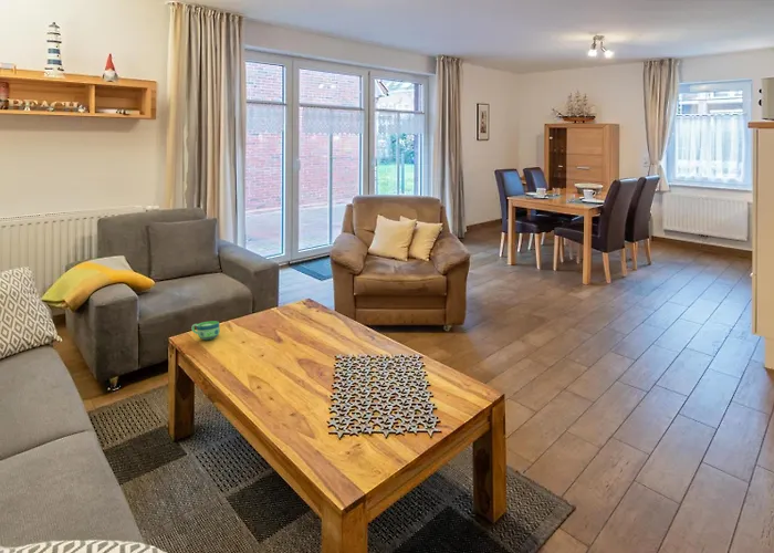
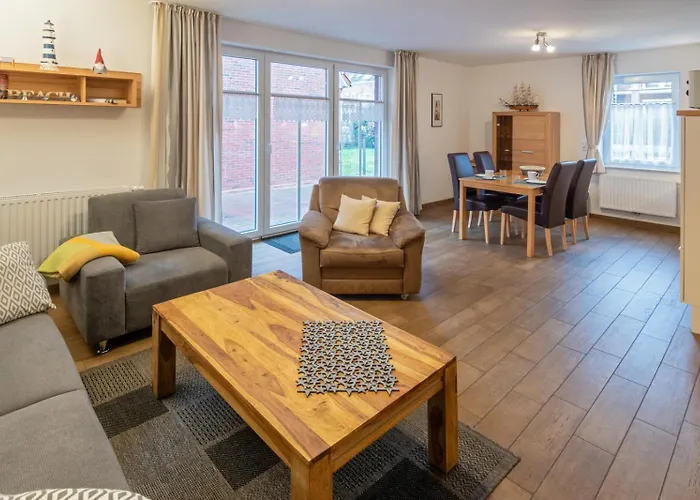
- cup (205, 331)
